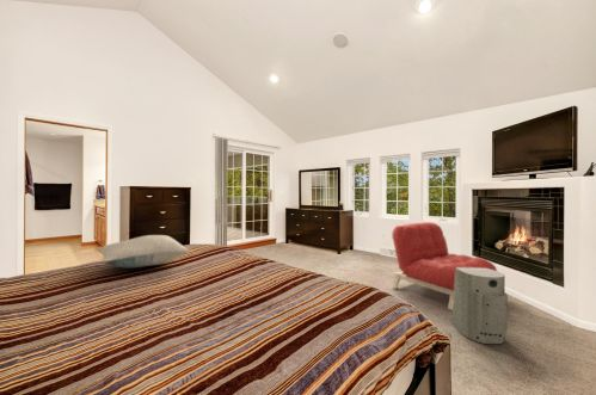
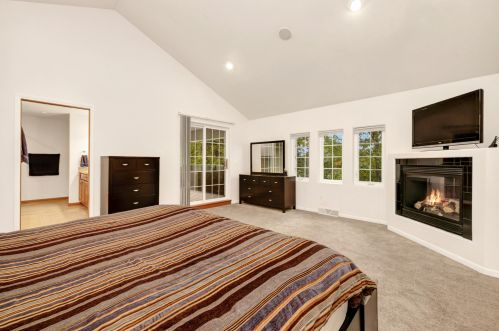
- fan (480, 303)
- pillow (142, 251)
- armchair (441, 258)
